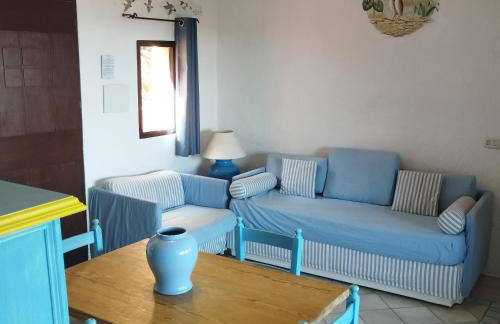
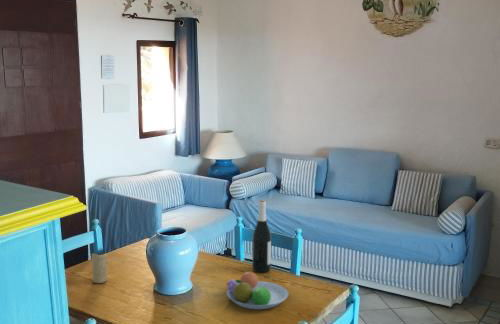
+ wine bottle (261, 235)
+ fruit bowl (256, 288)
+ candle (99, 266)
